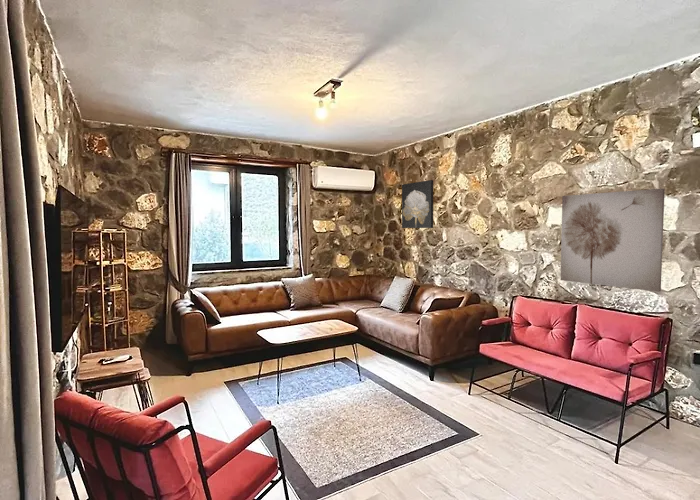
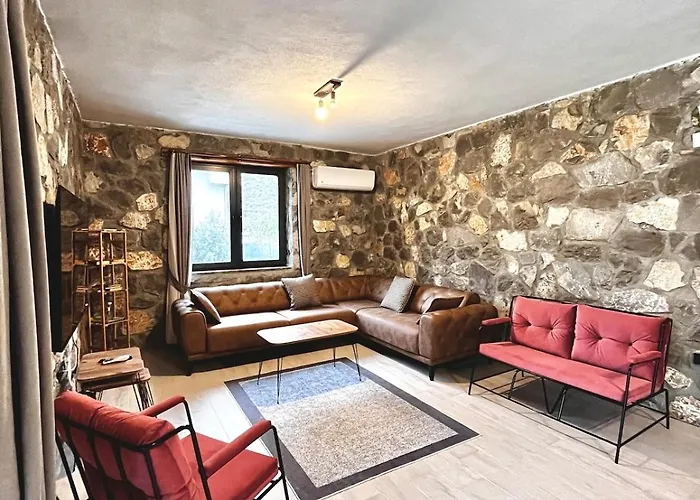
- wall art (416, 205)
- wall art (607, 239)
